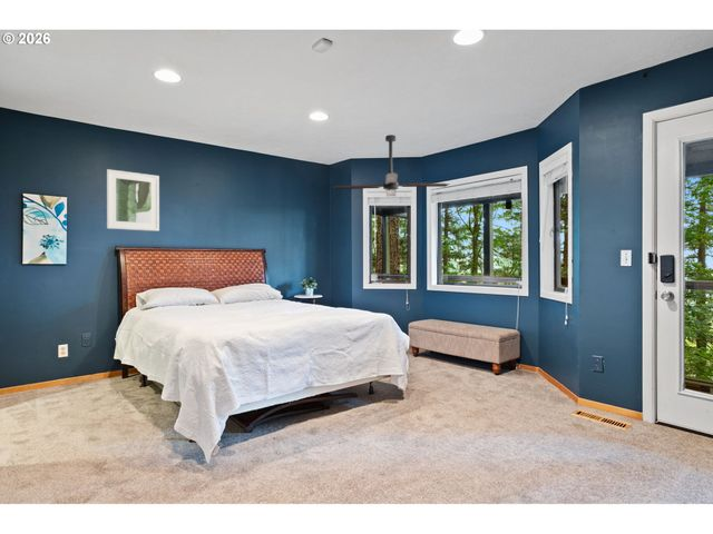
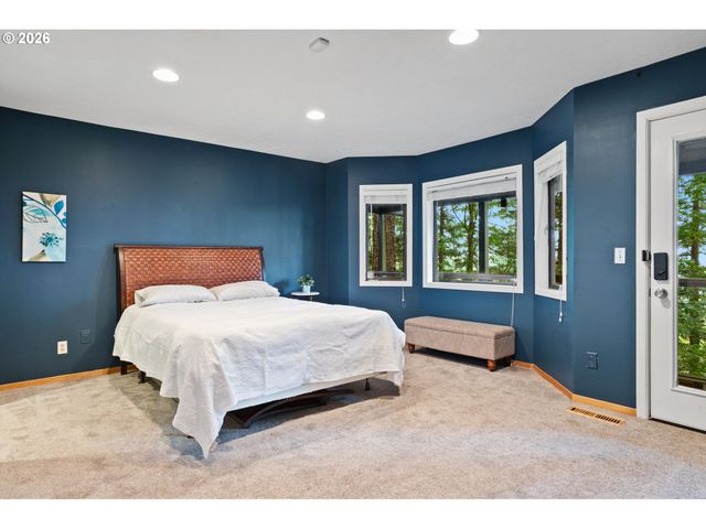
- ceiling fan (390, 162)
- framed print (134, 200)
